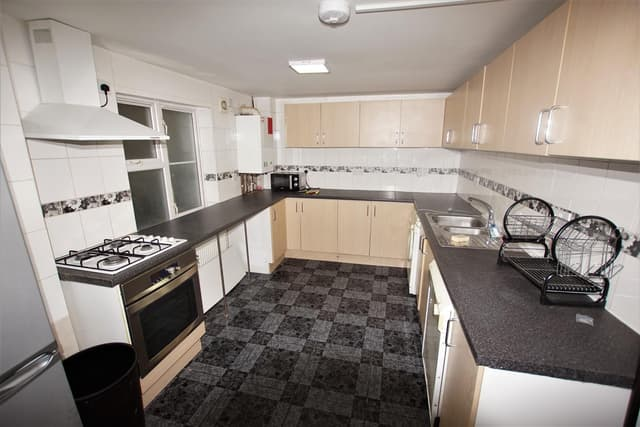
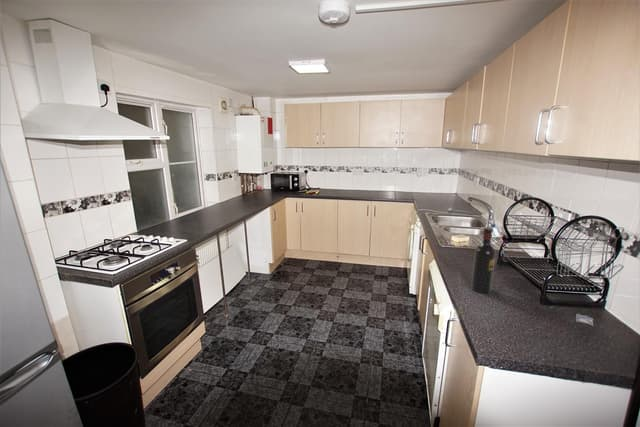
+ wine bottle (484, 259)
